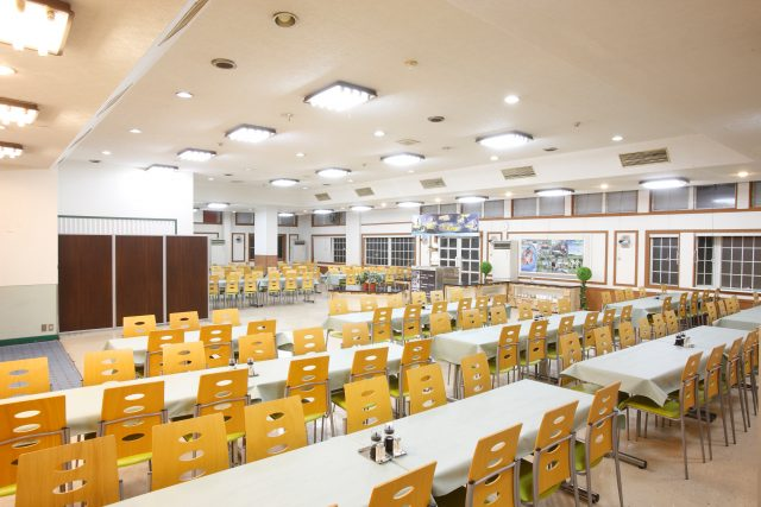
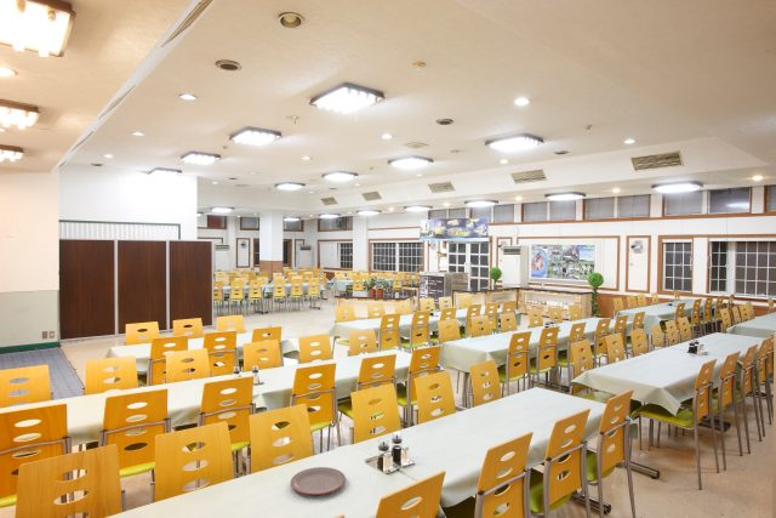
+ plate (318, 482)
